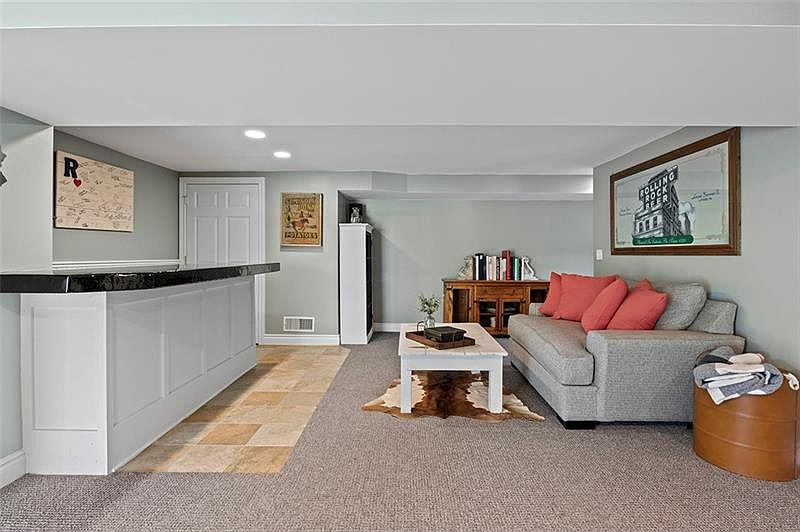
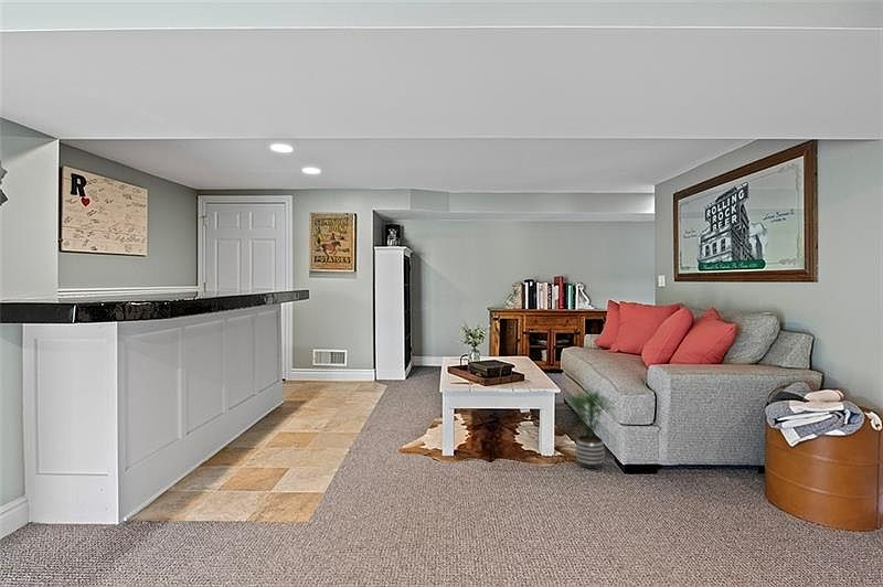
+ potted plant (587, 426)
